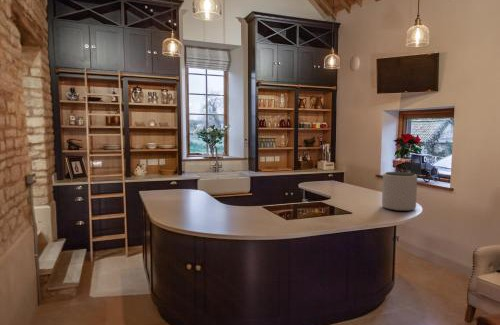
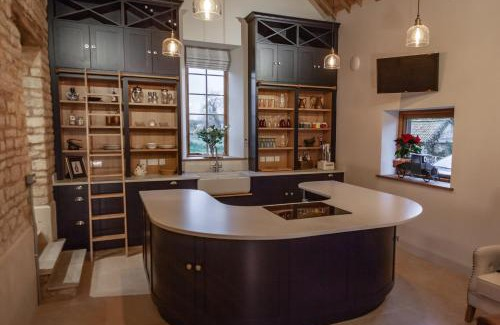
- plant pot (399, 190)
